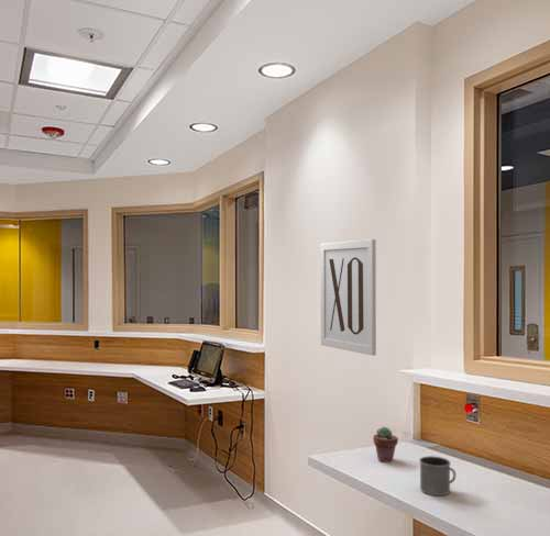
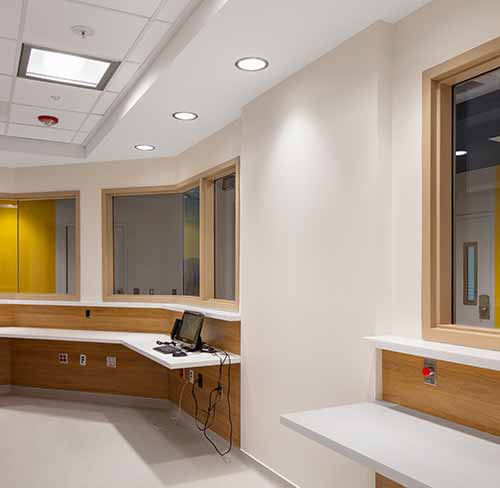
- potted succulent (385, 443)
- mug (438, 474)
- wall art (345, 295)
